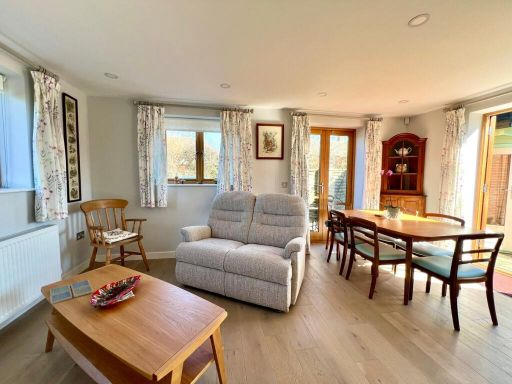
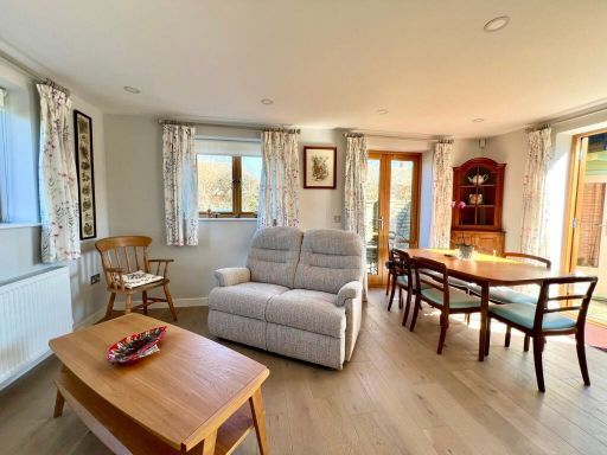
- drink coaster (70, 290)
